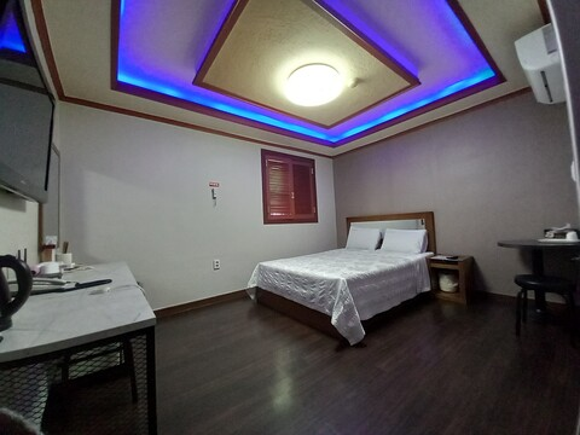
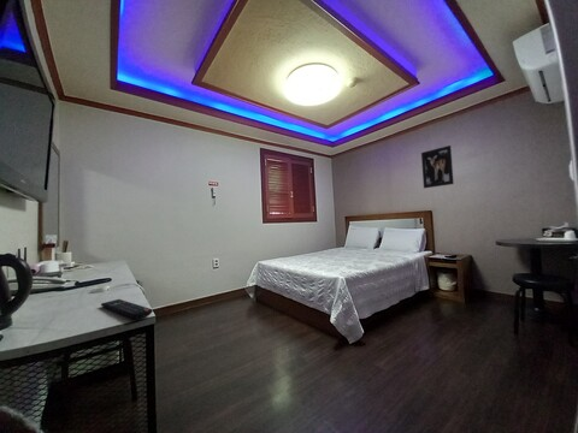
+ wall art (436, 167)
+ remote control (125, 308)
